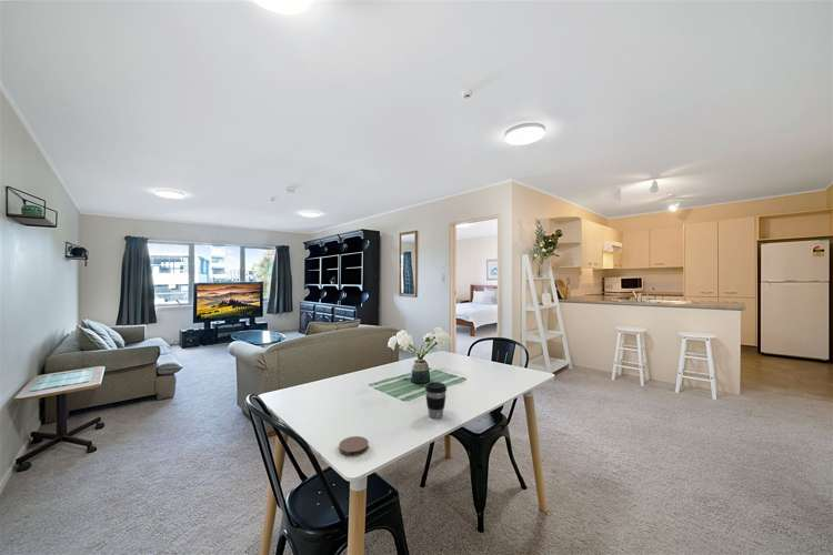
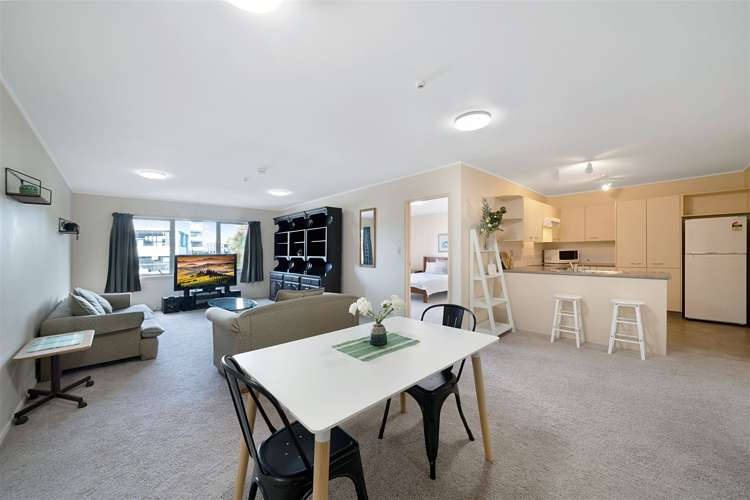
- coffee cup (435, 400)
- coaster (353, 445)
